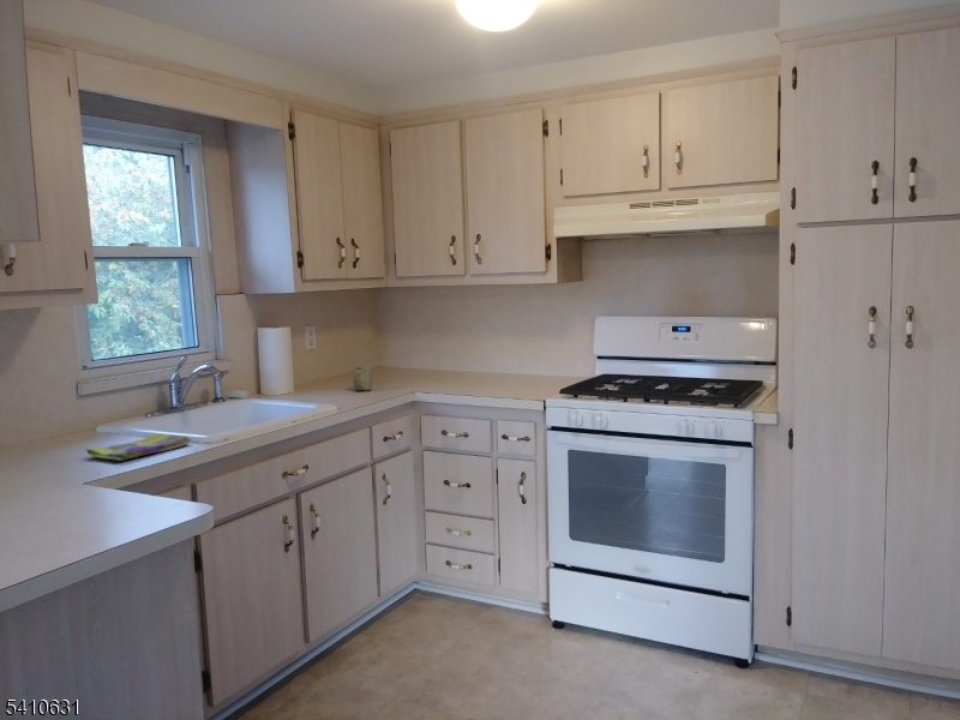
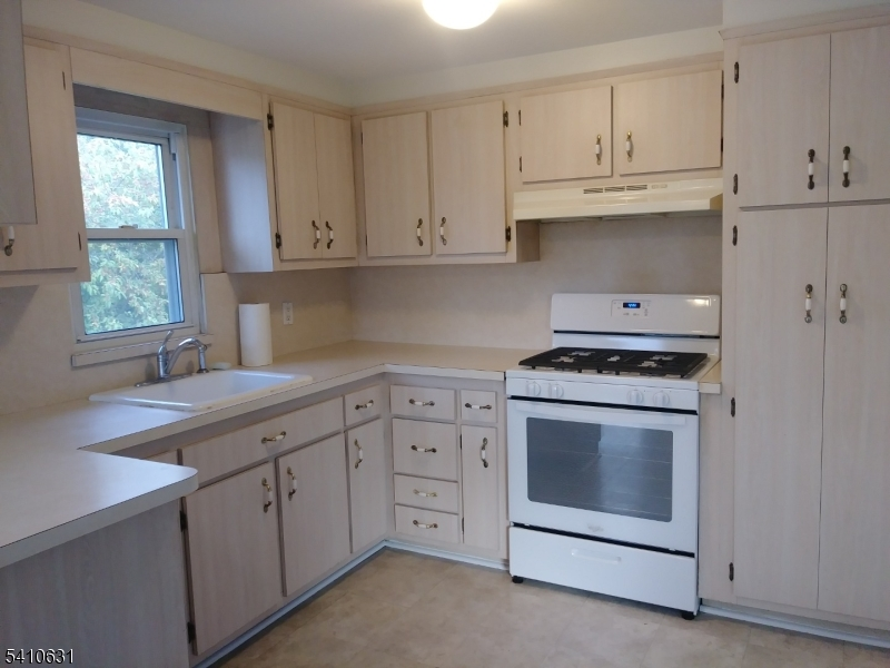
- cup (362, 378)
- dish towel (140, 445)
